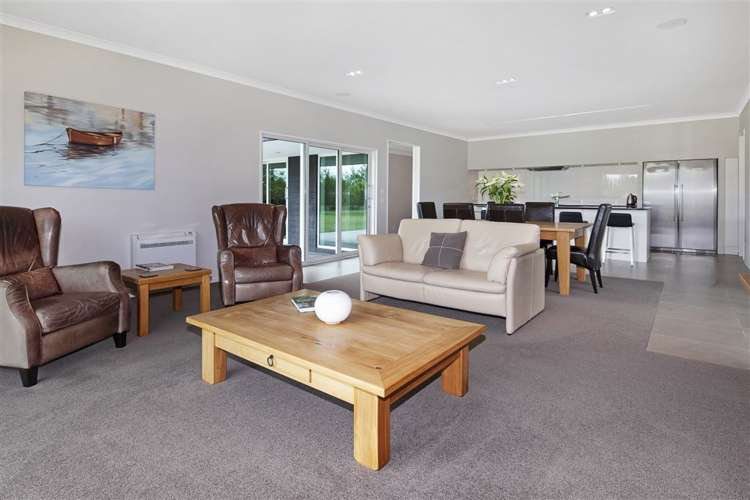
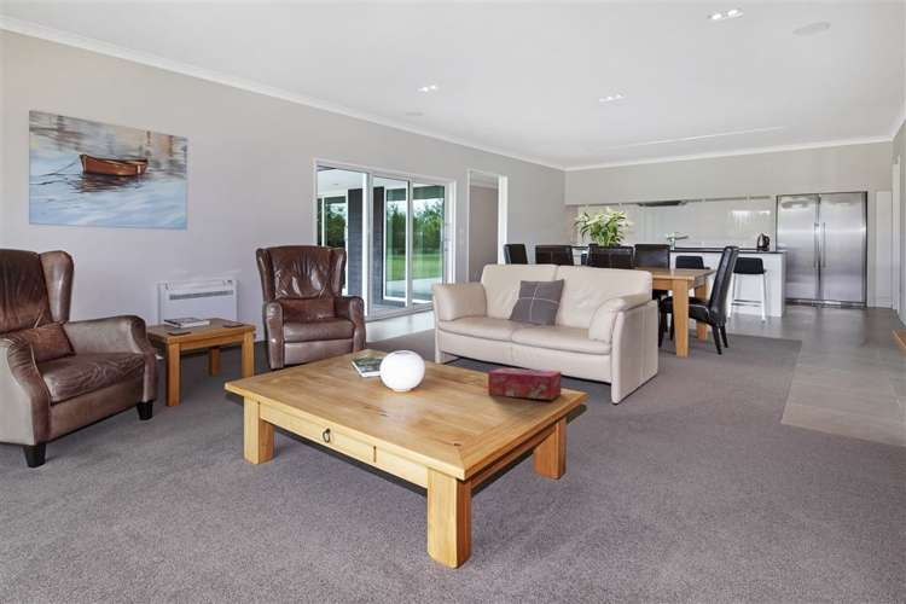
+ tissue box (524, 382)
